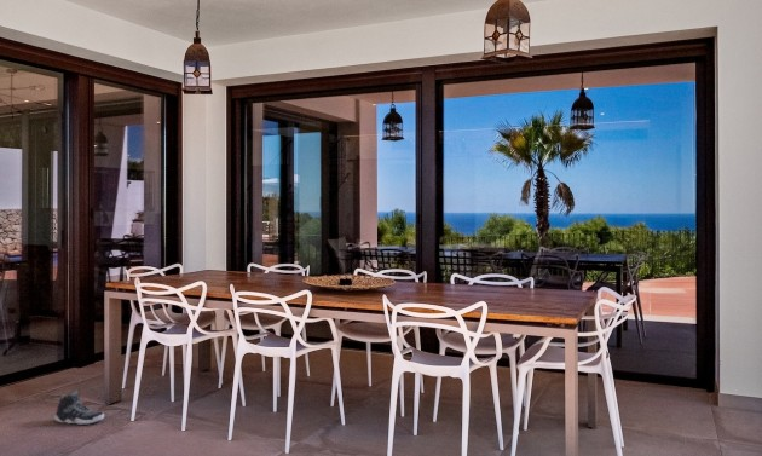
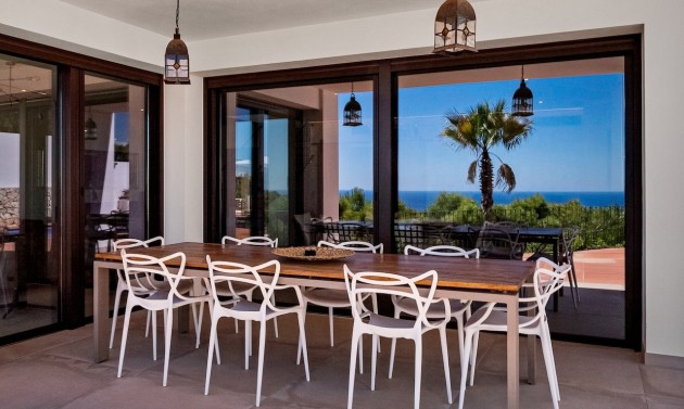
- sneaker (79, 406)
